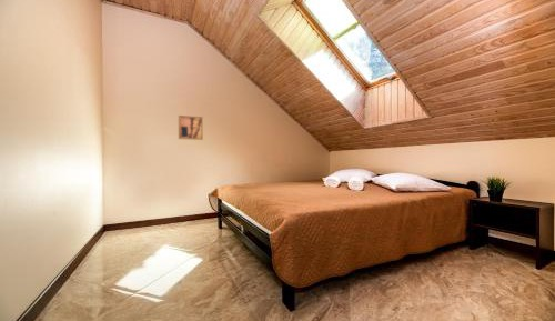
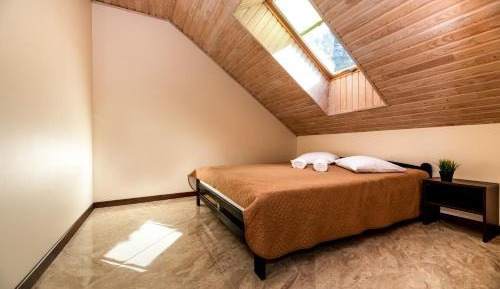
- wall art (190, 128)
